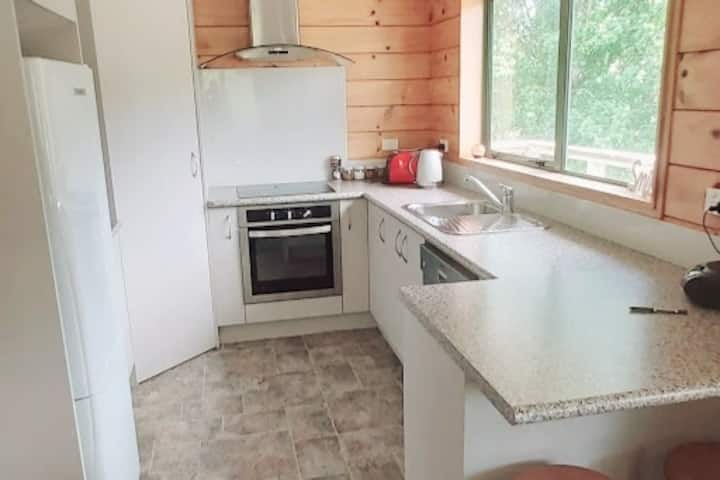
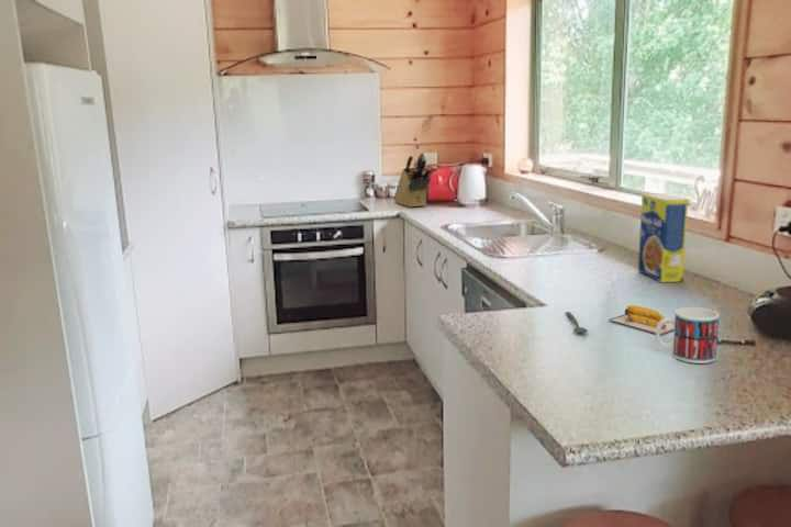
+ legume (661, 236)
+ banana (646, 315)
+ knife block (411, 178)
+ spoon (575, 322)
+ mug (687, 334)
